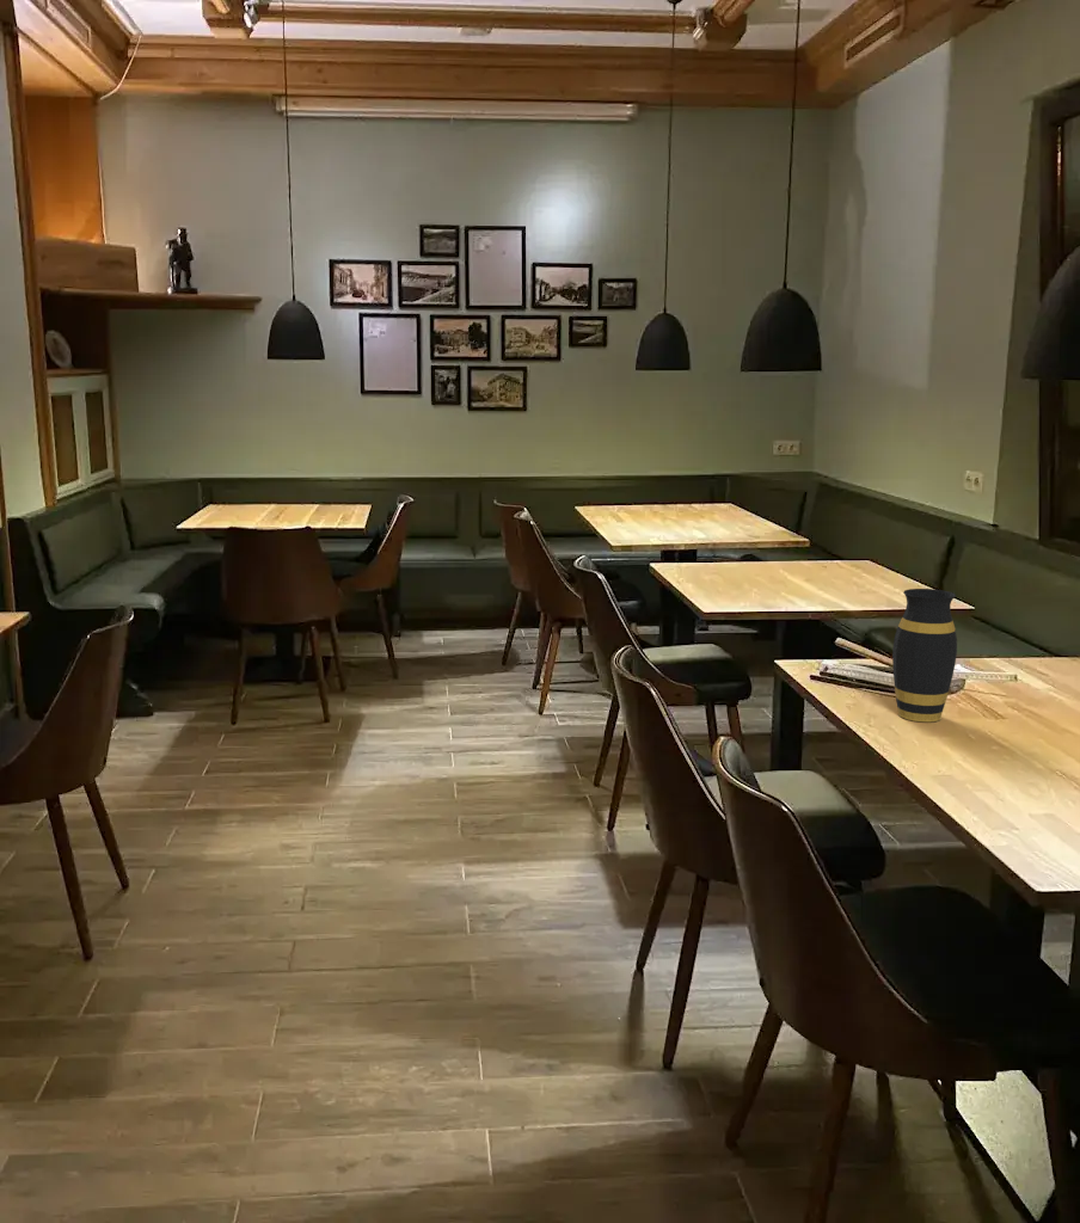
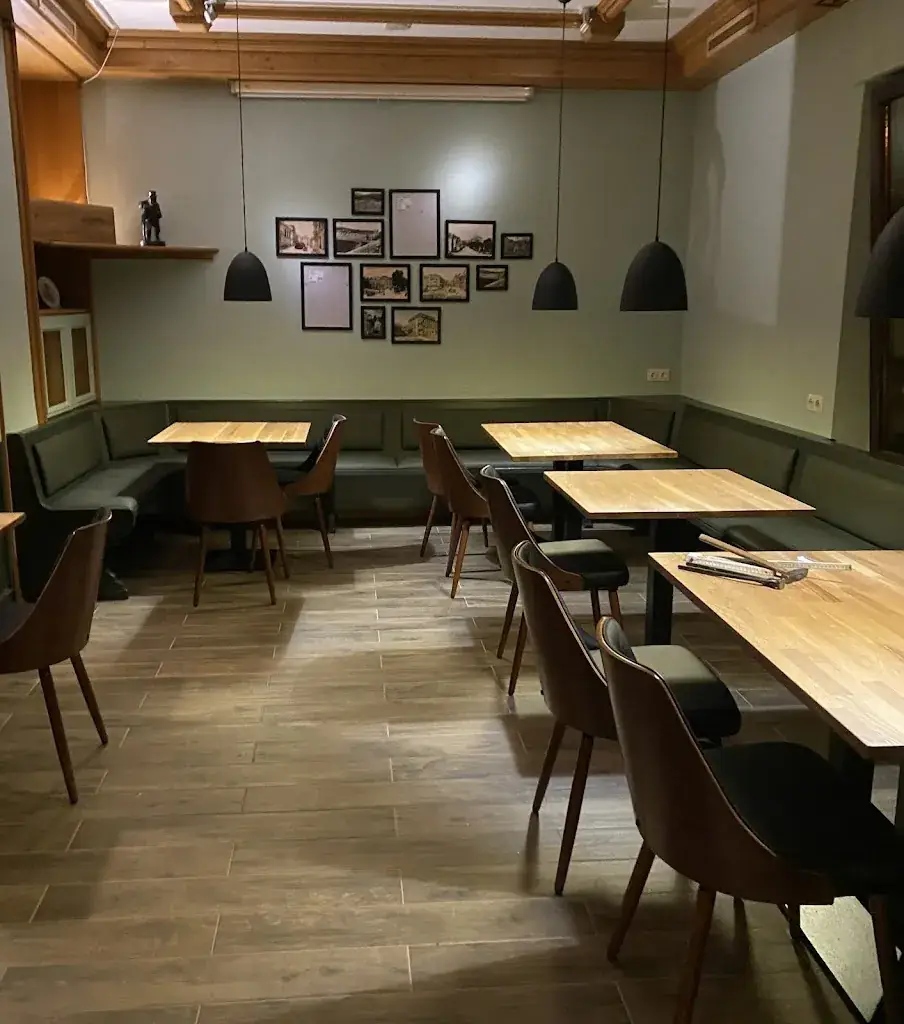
- vase (923, 654)
